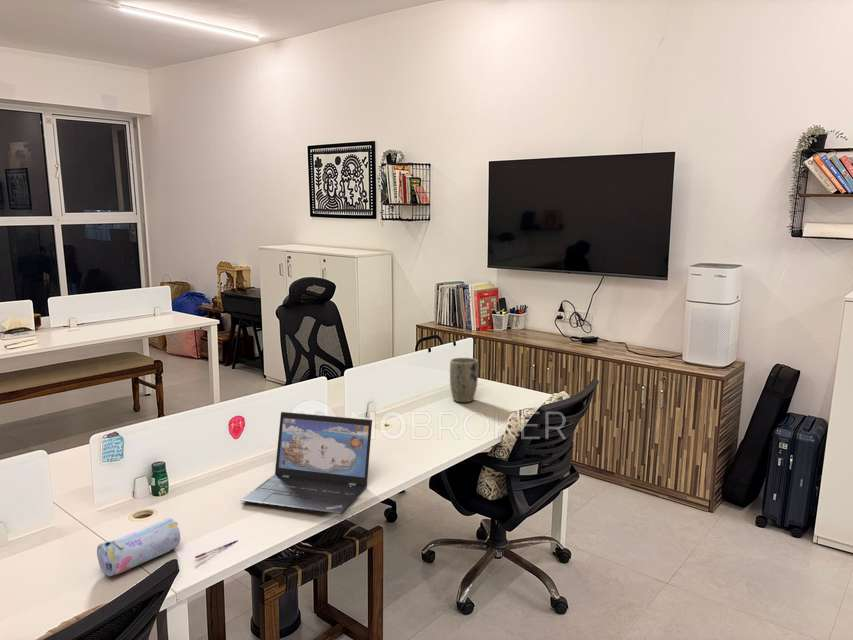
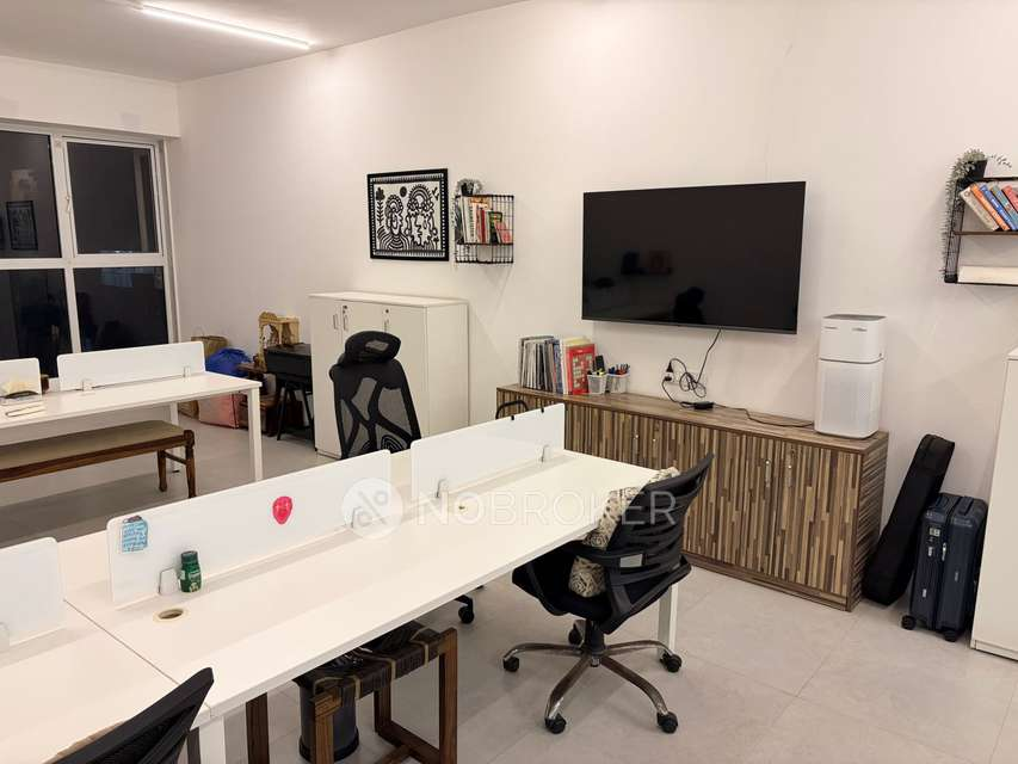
- laptop (308, 460)
- plant pot (463, 380)
- pencil case (139, 545)
- pen (217, 548)
